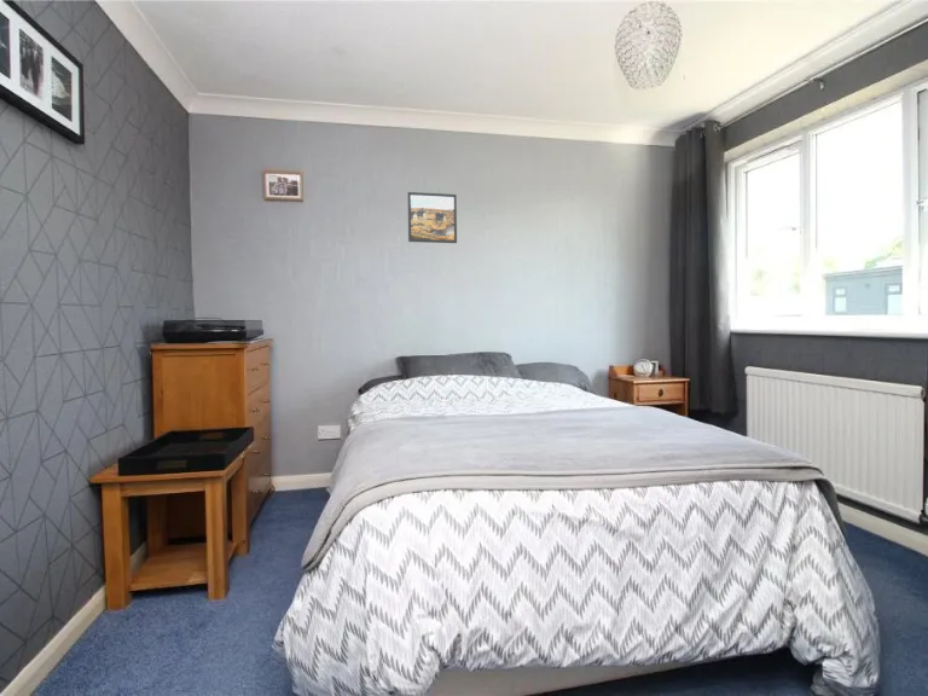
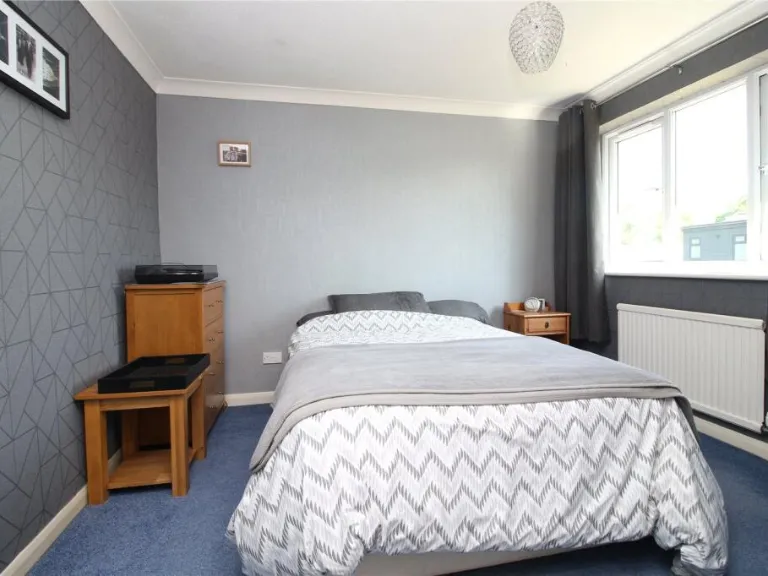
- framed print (431, 218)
